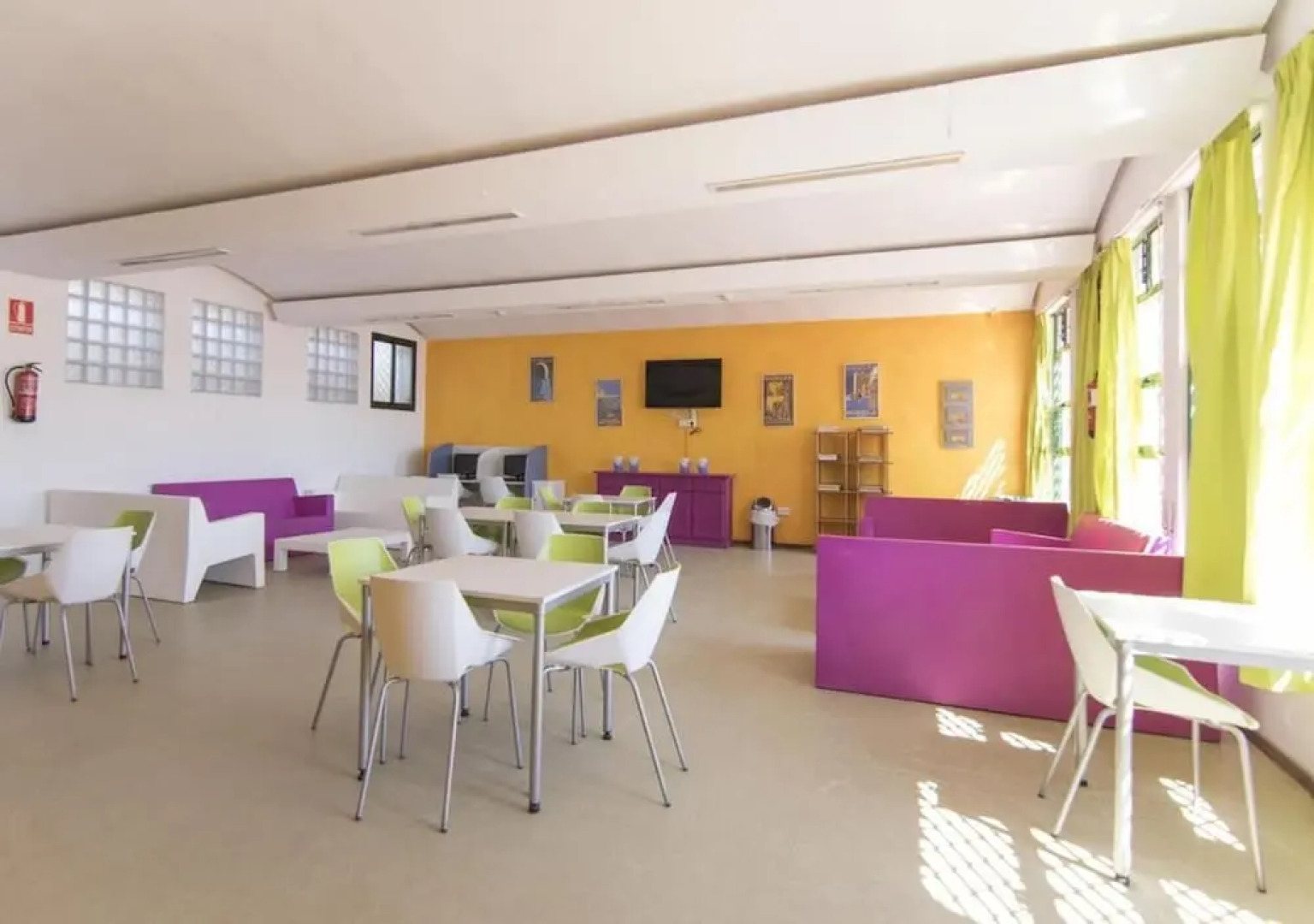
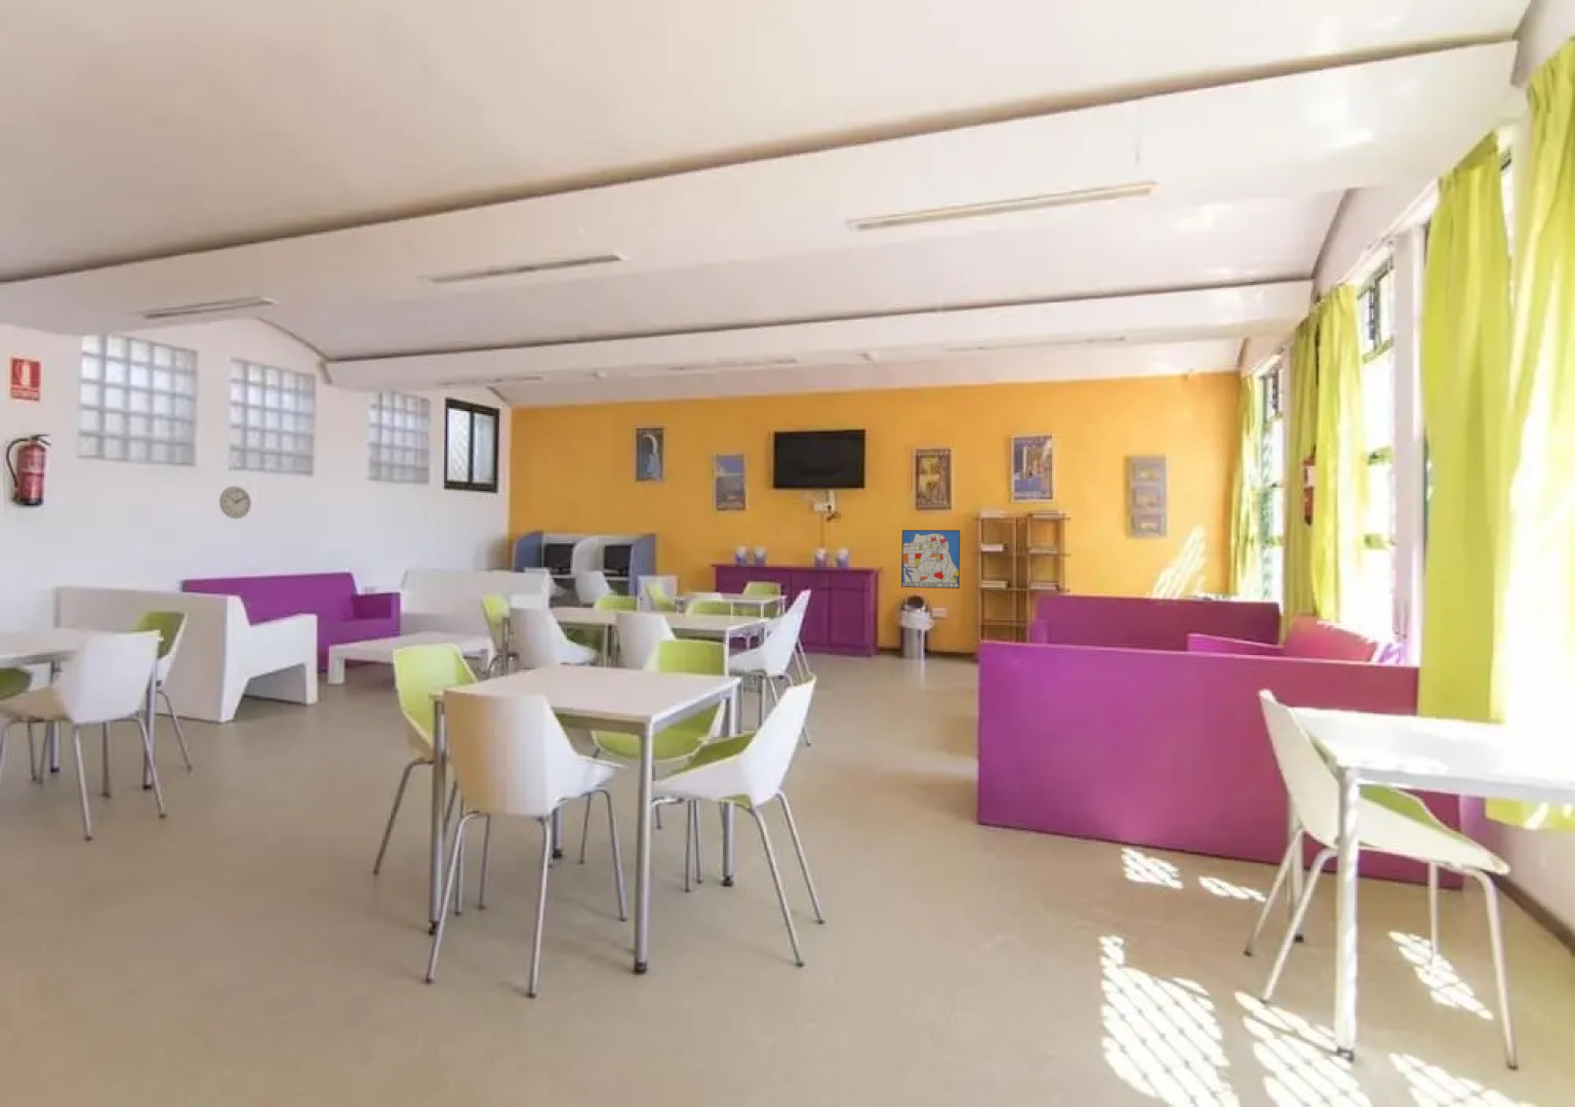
+ wall clock (236, 502)
+ wall art (930, 558)
